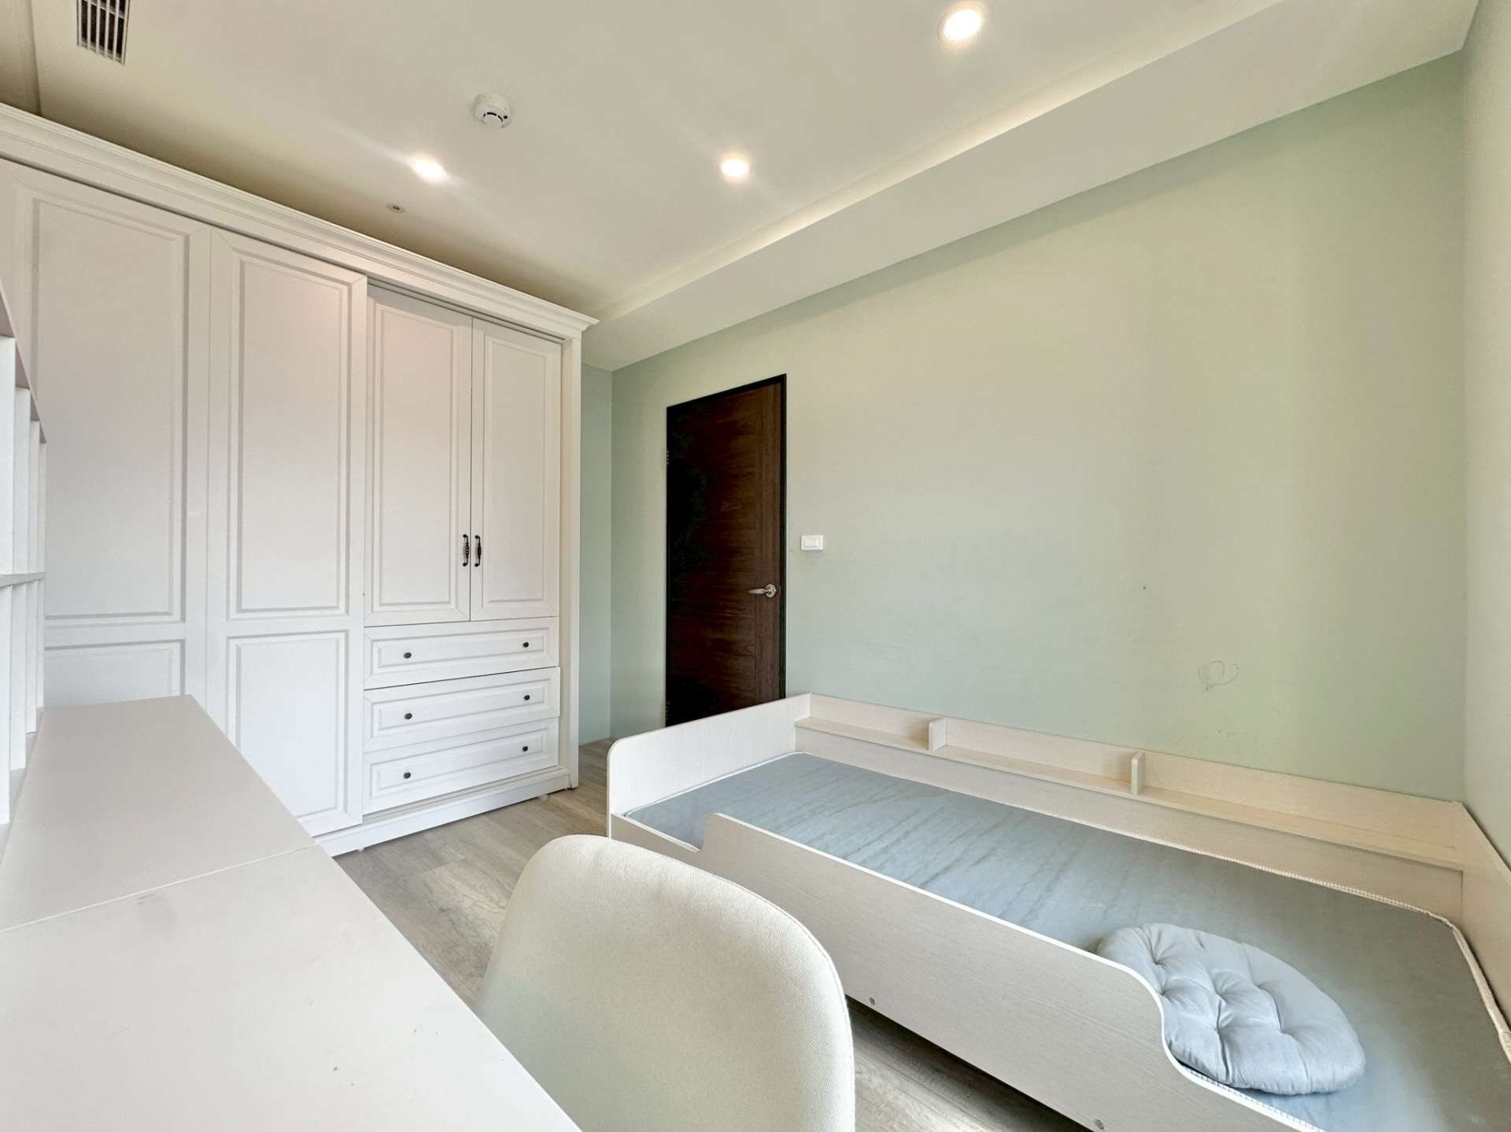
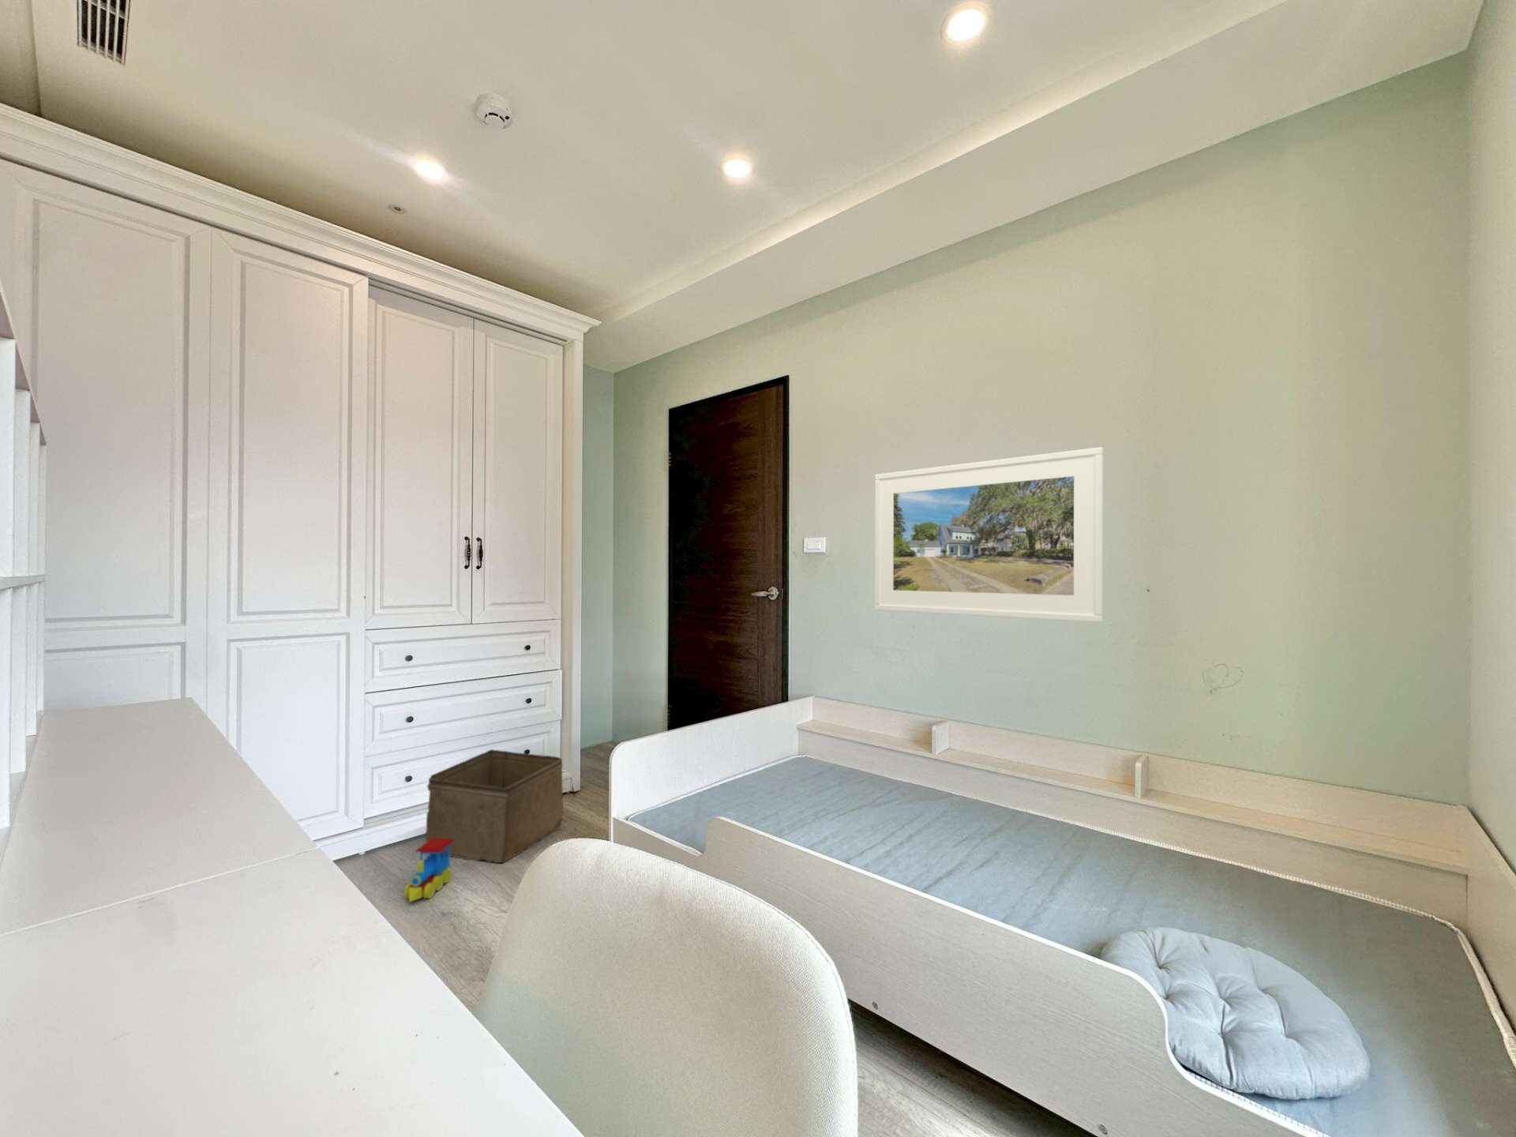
+ storage bin (497, 801)
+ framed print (974, 539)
+ toy train (426, 869)
